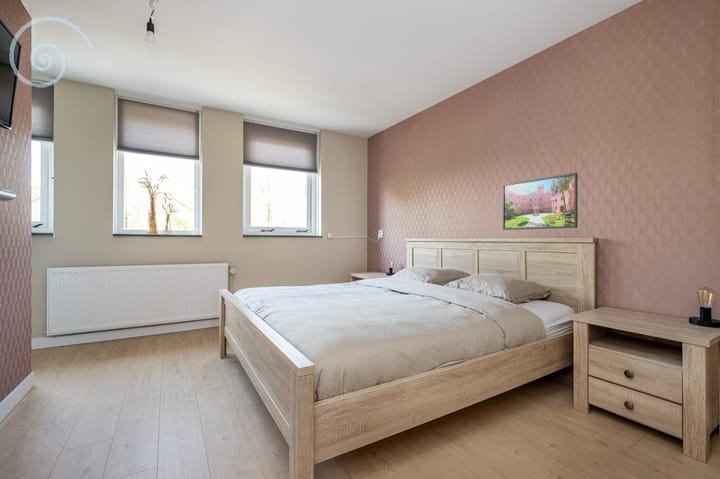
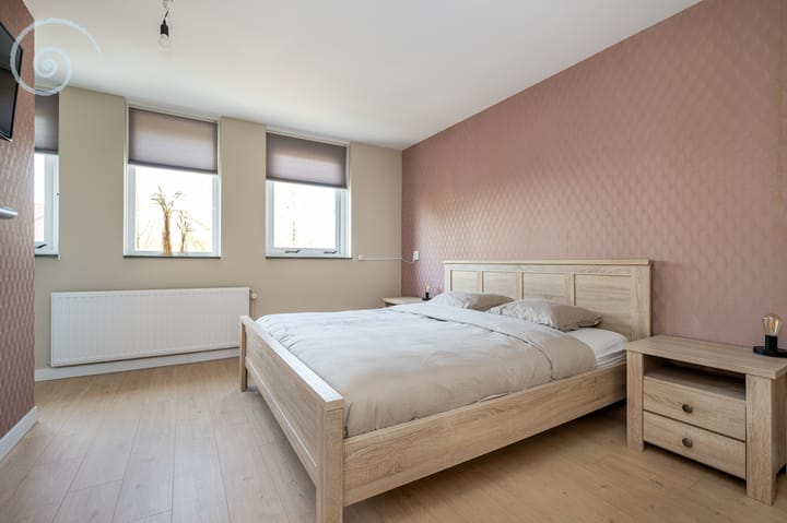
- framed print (536, 204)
